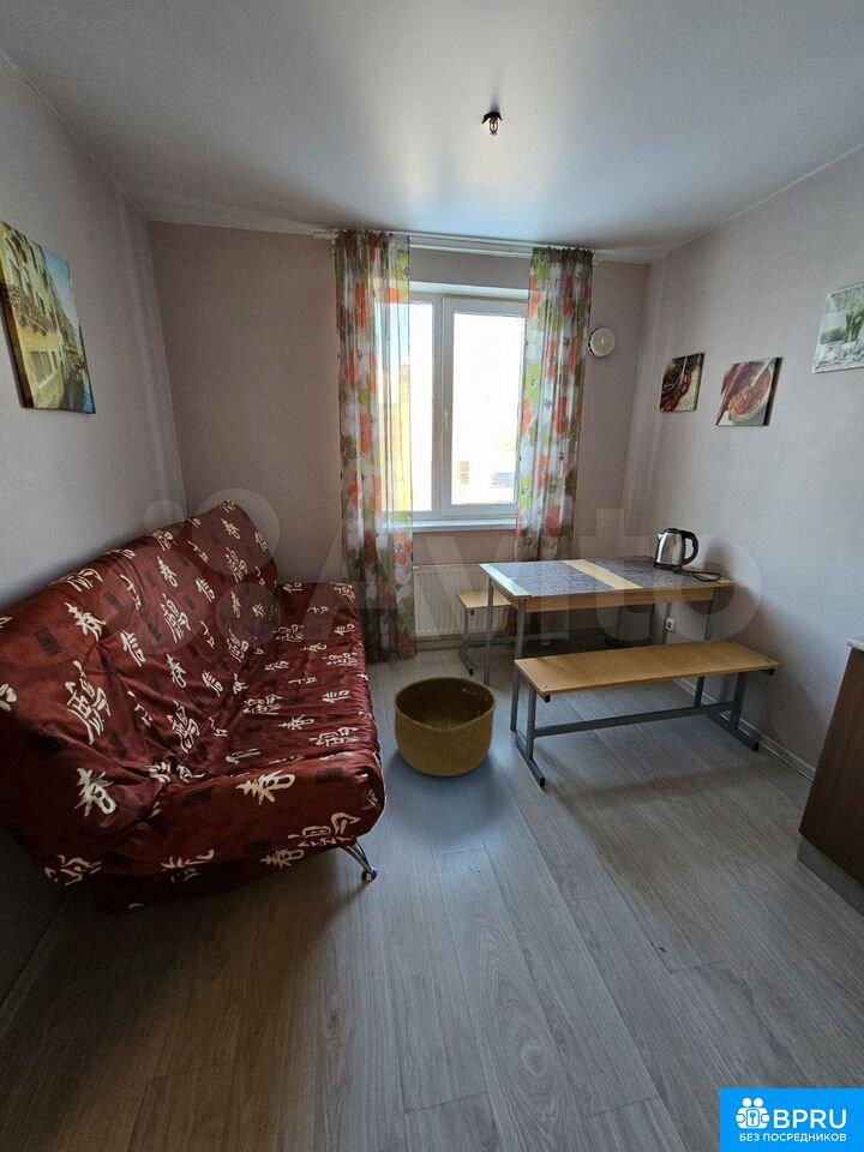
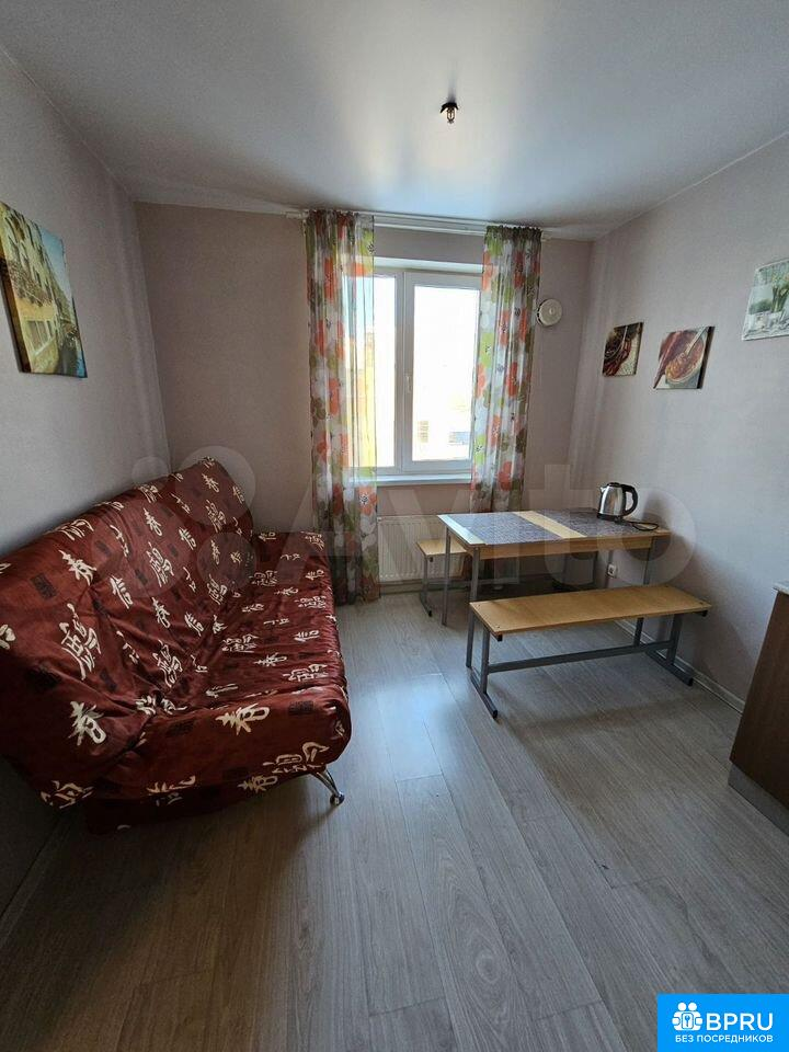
- basket (444, 724)
